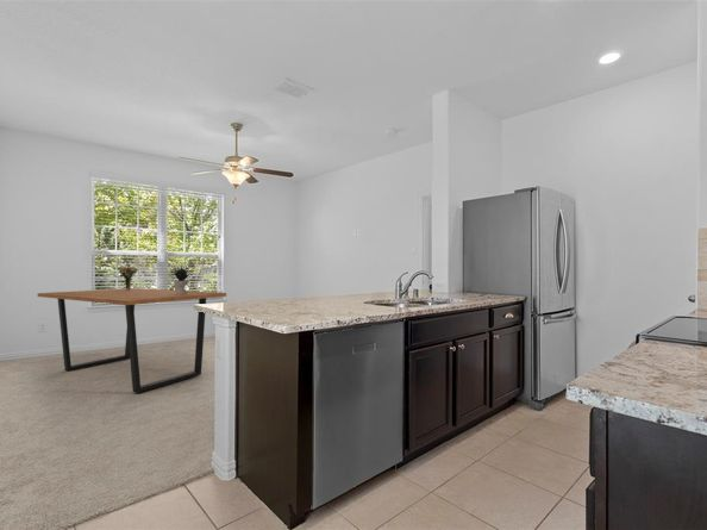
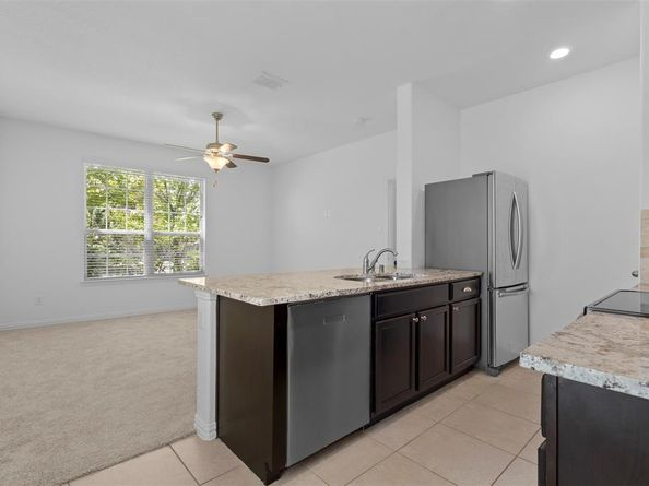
- dining table (131, 332)
- bouquet (126, 278)
- potted plant (181, 279)
